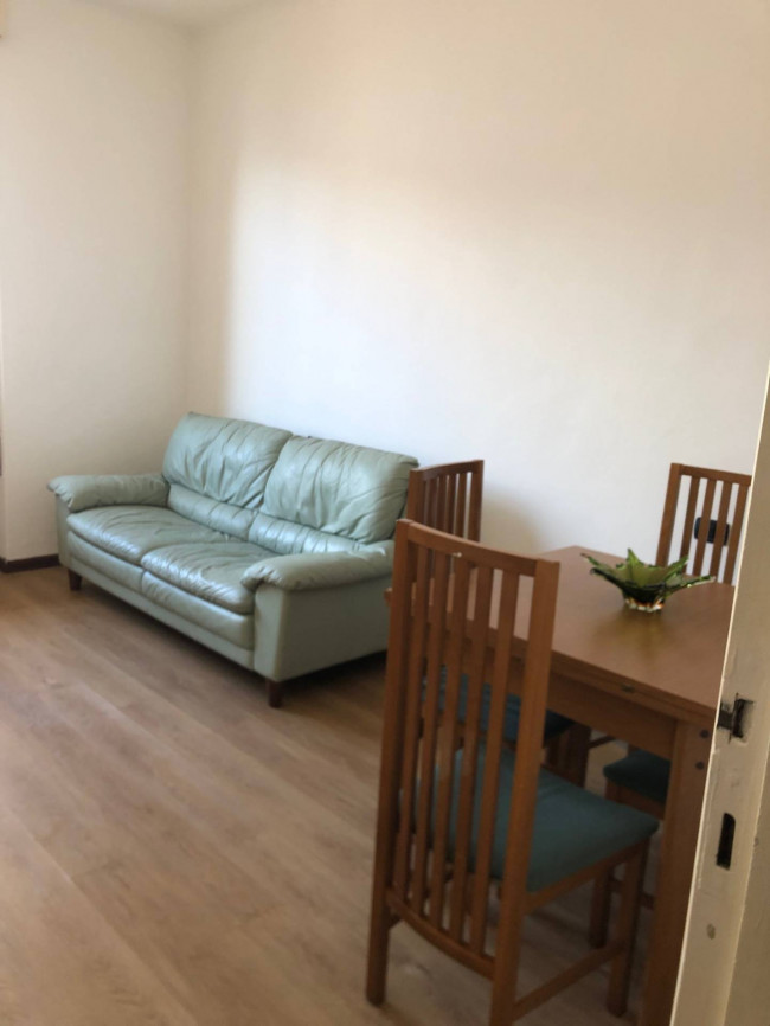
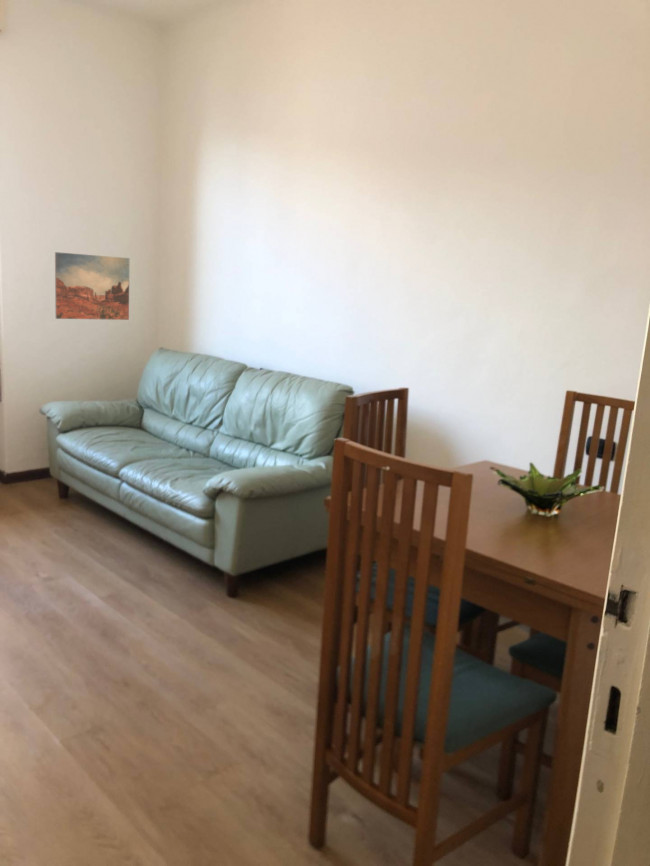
+ wall art (93, 287)
